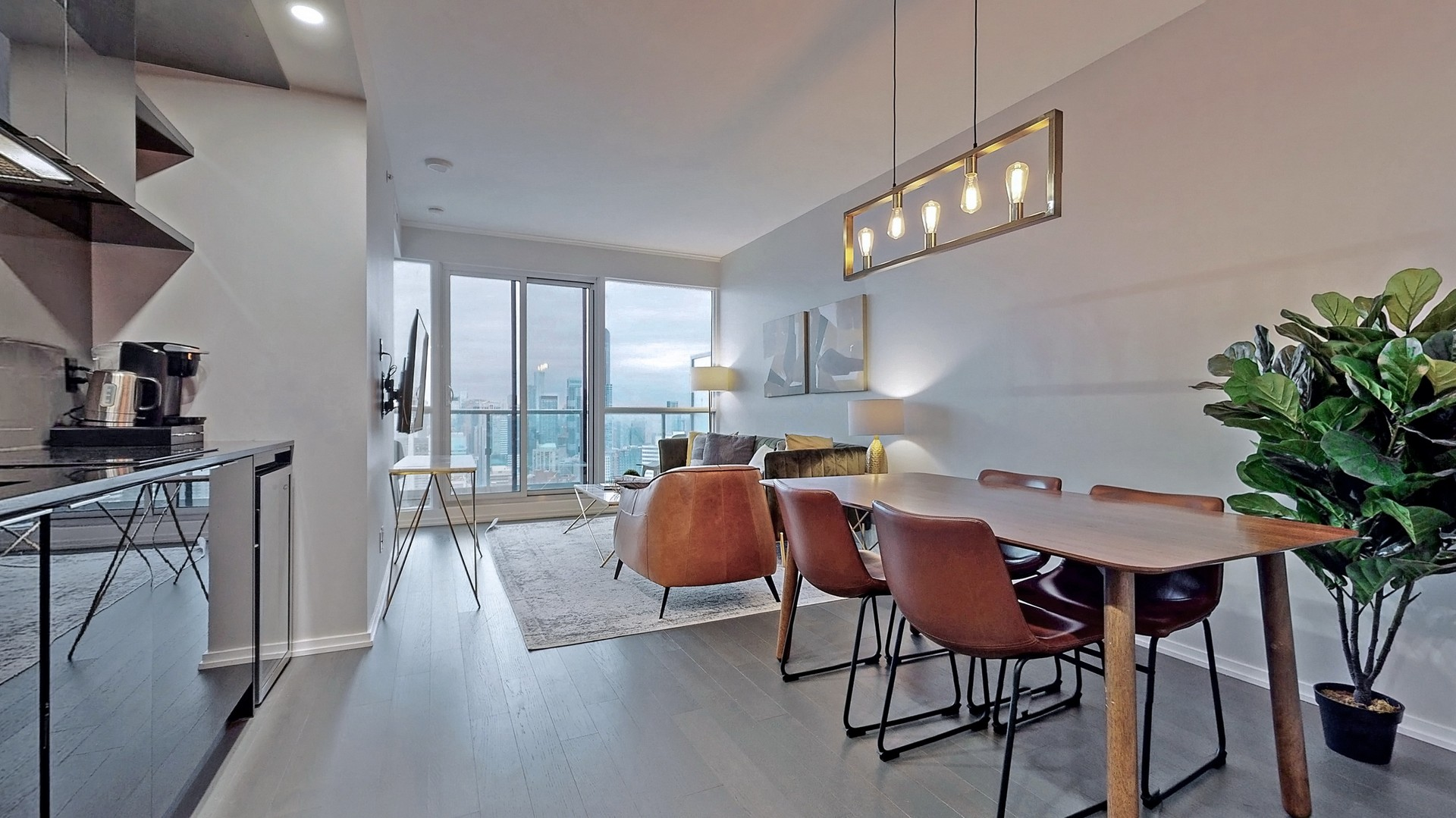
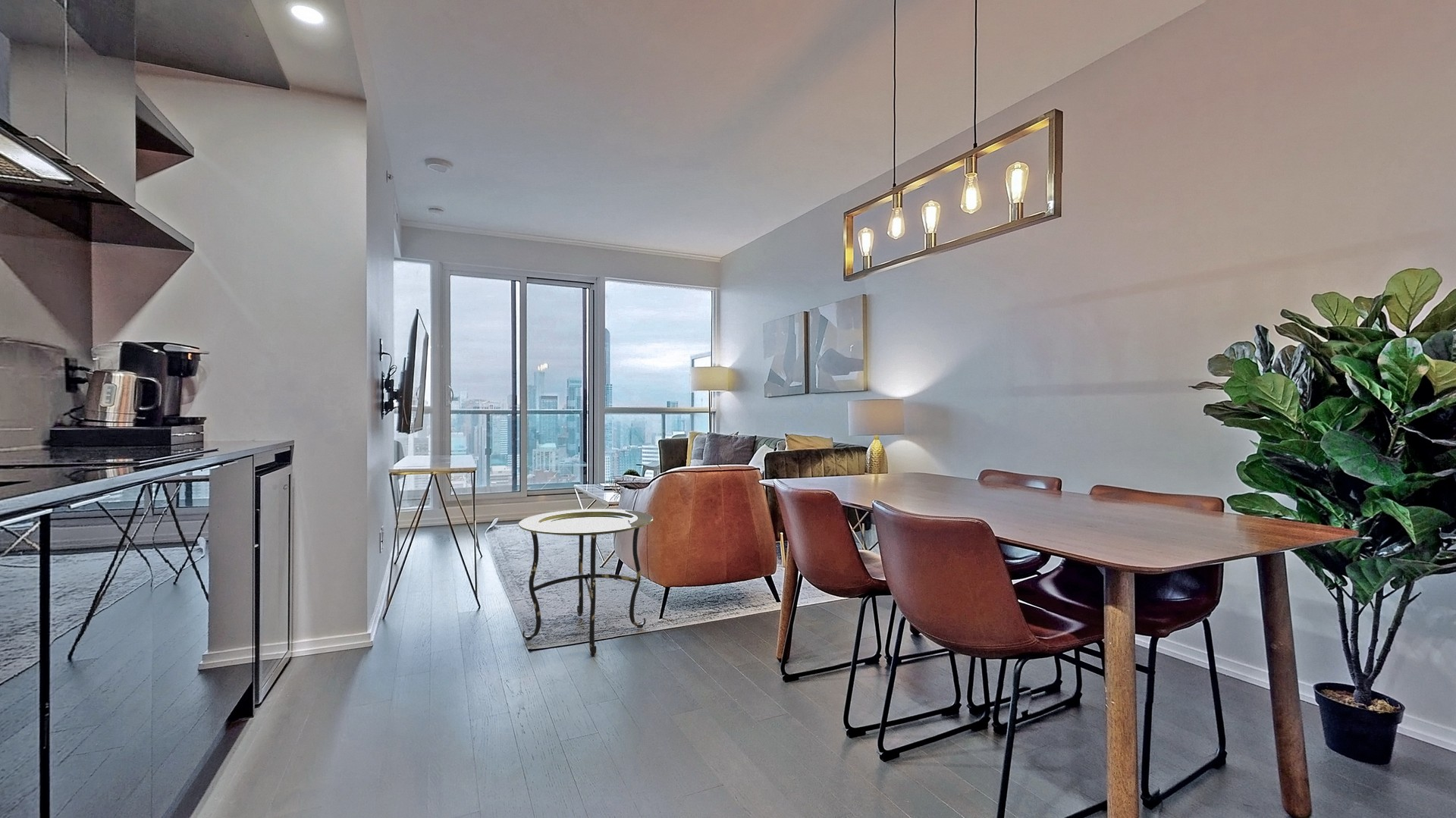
+ side table (587, 577)
